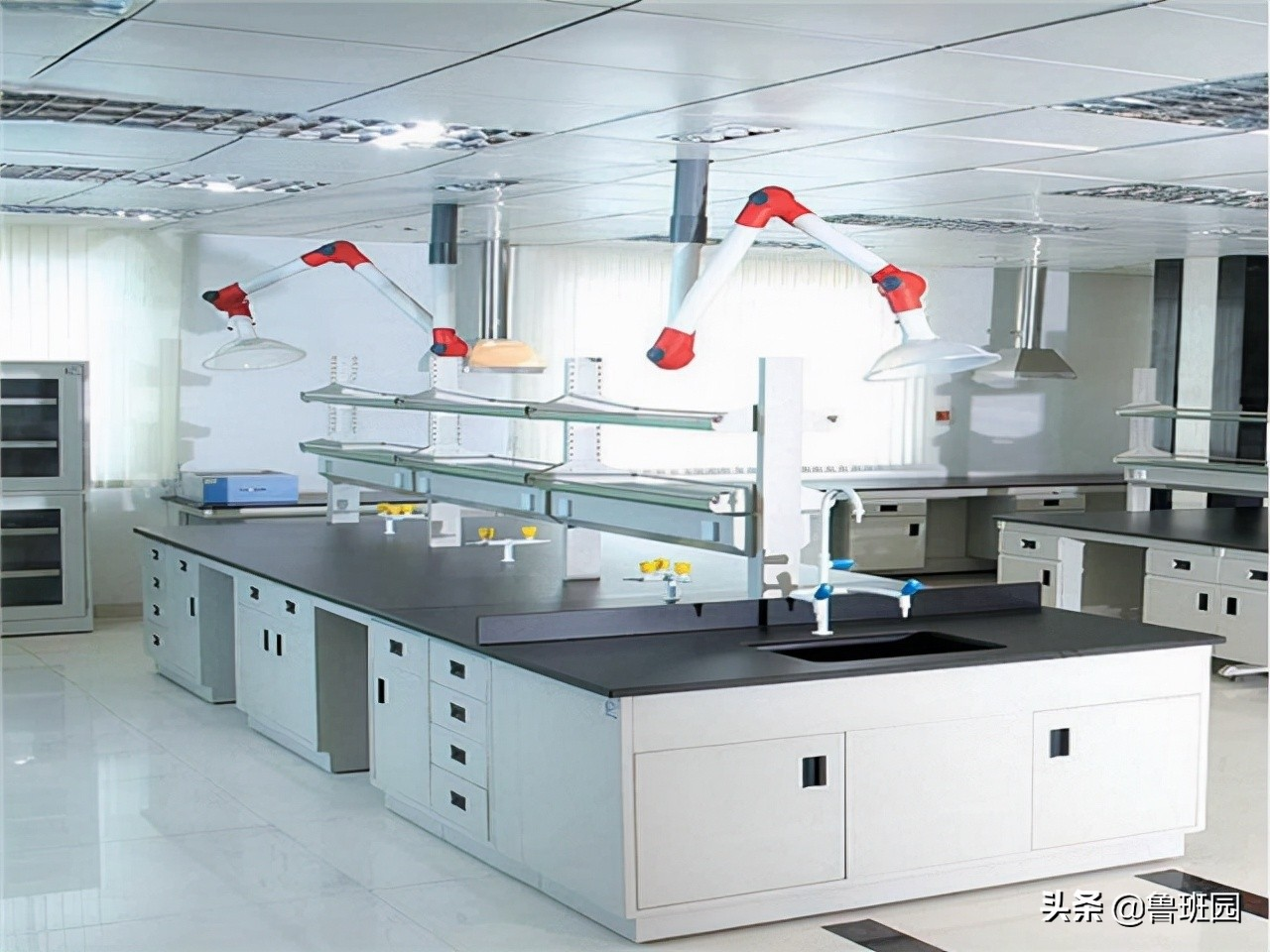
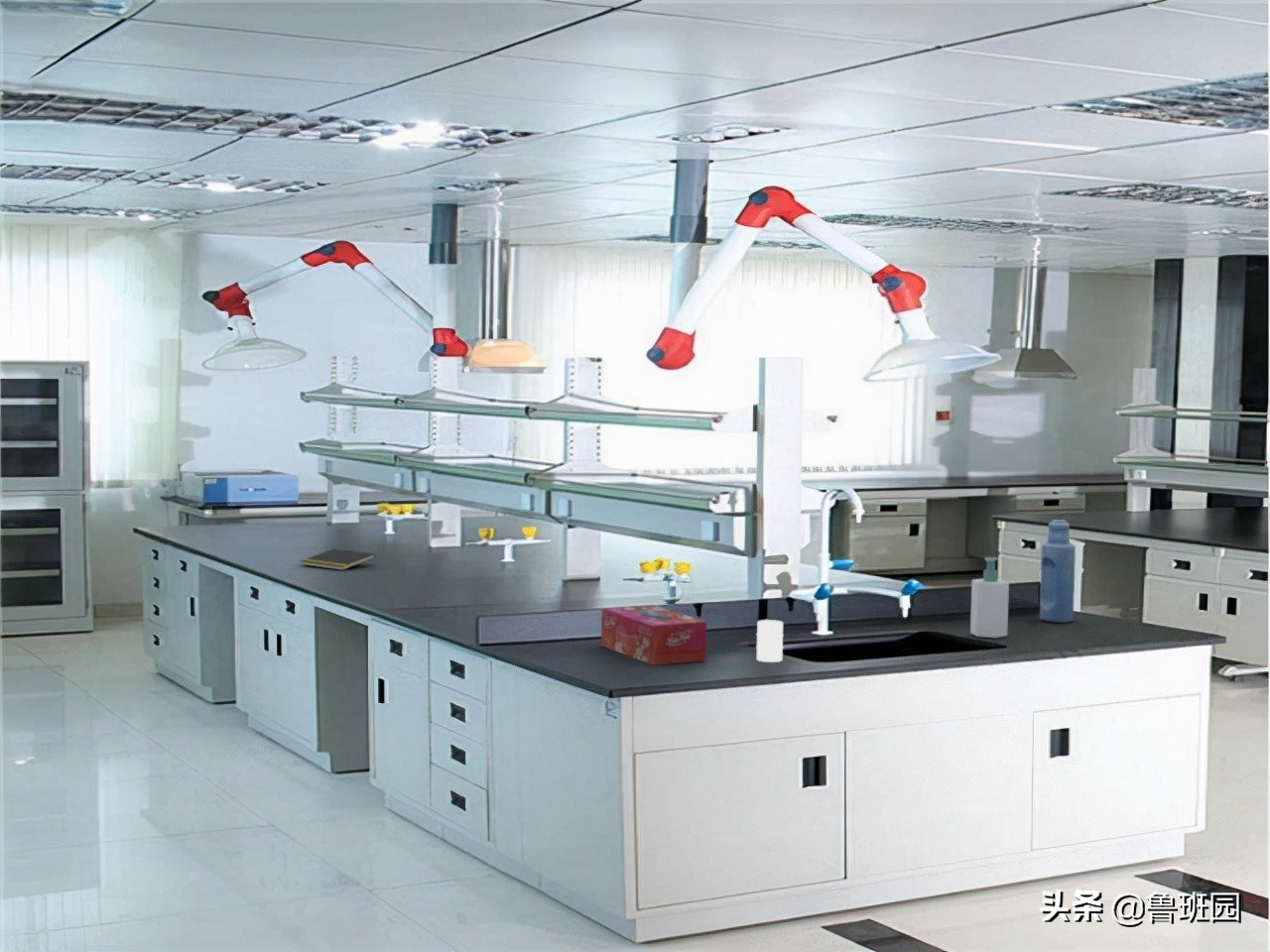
+ bottle (1058, 570)
+ tissue box (652, 634)
+ cup (769, 640)
+ soap bottle (989, 596)
+ notepad (337, 558)
